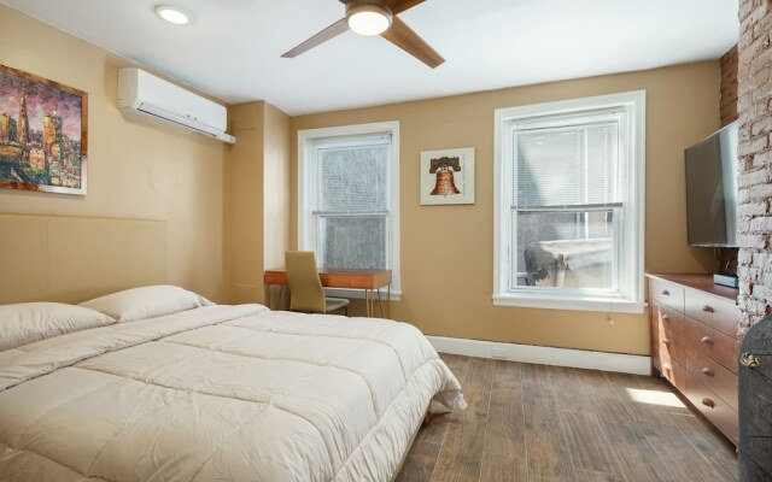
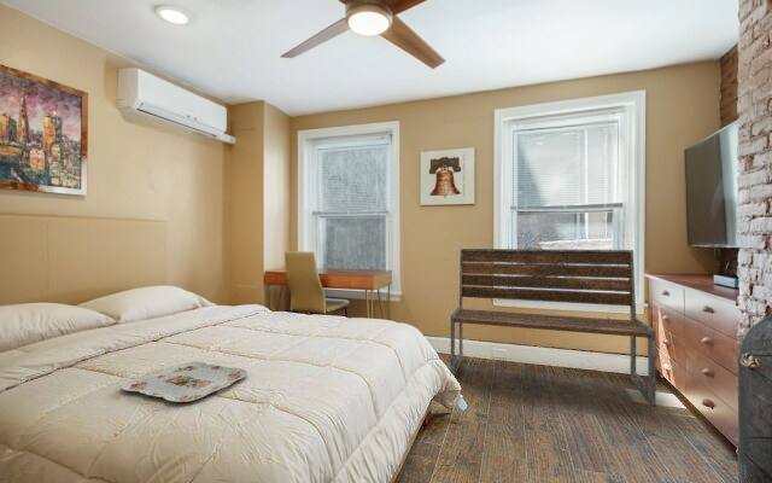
+ serving tray (187, 380)
+ bench (540, 314)
